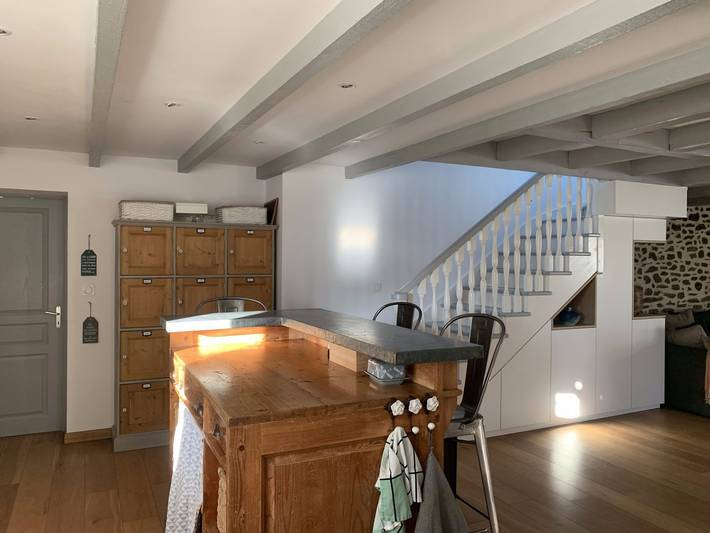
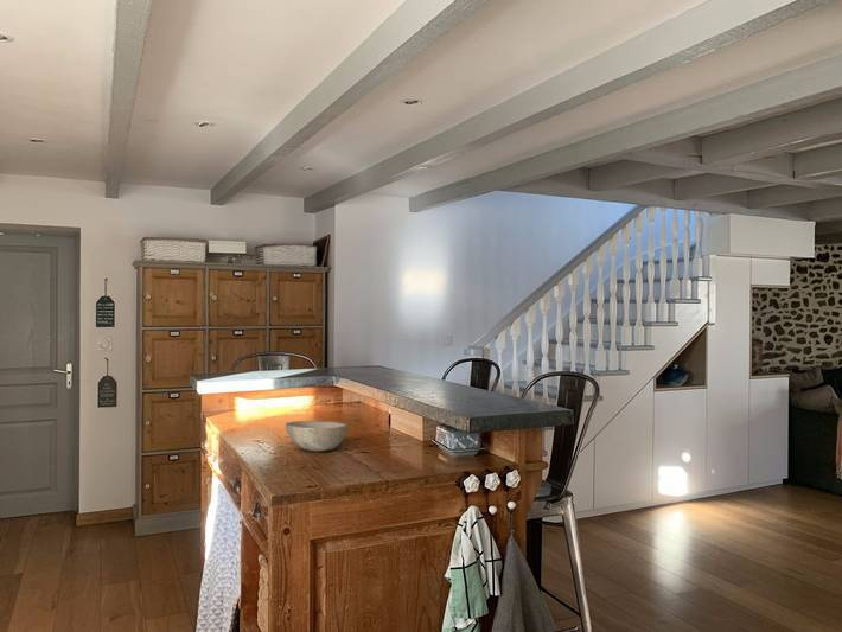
+ bowl (315, 435)
